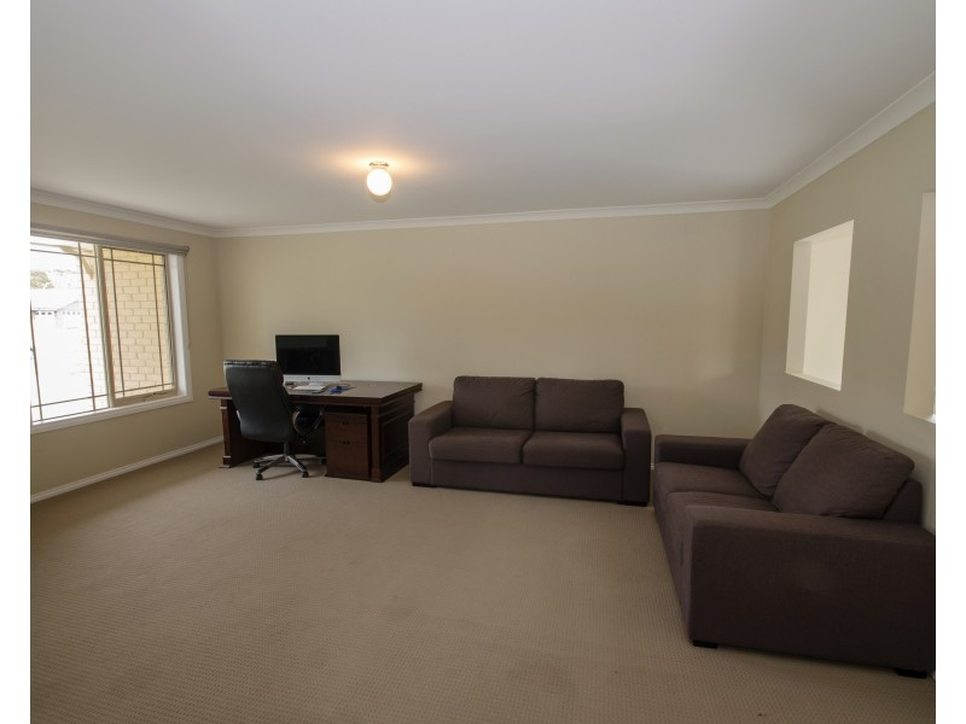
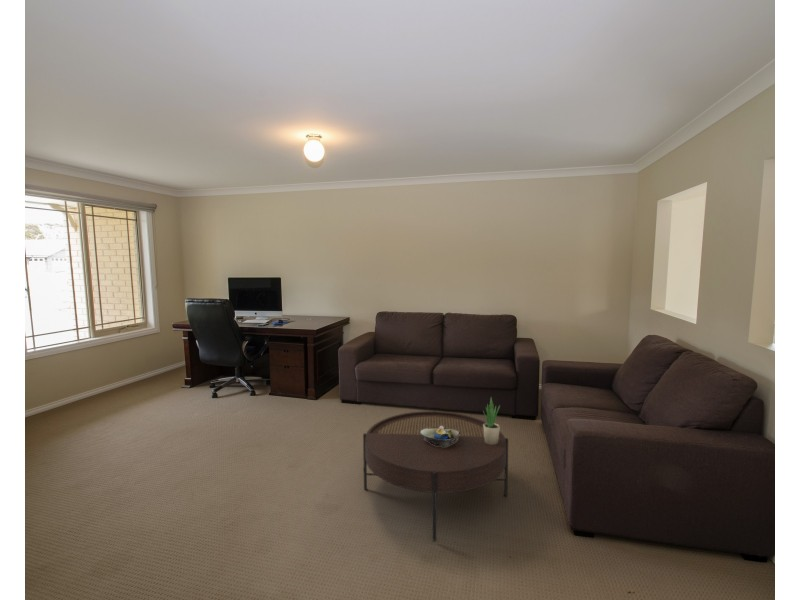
+ coffee table (434, 464)
+ potted plant (491, 419)
+ decorative bowl (444, 432)
